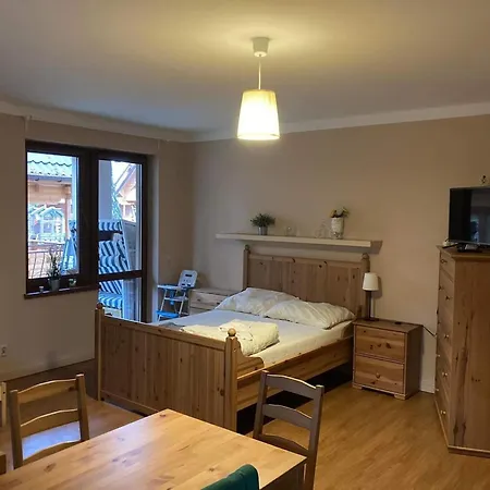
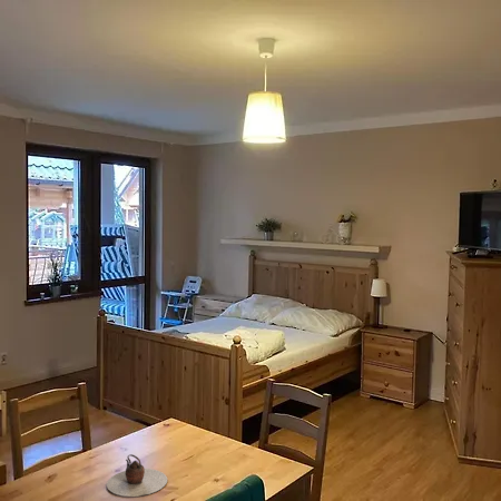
+ teapot (137, 469)
